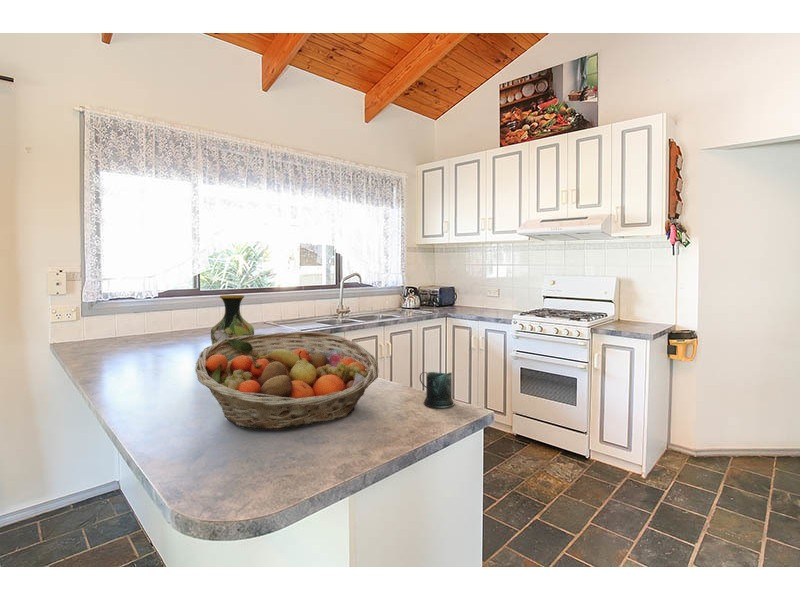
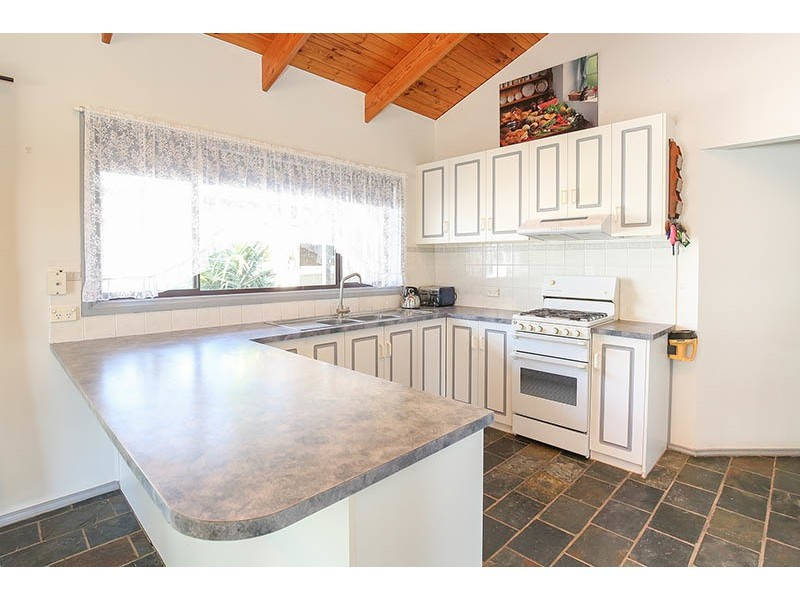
- fruit basket (292, 374)
- mug (435, 386)
- vase (232, 333)
